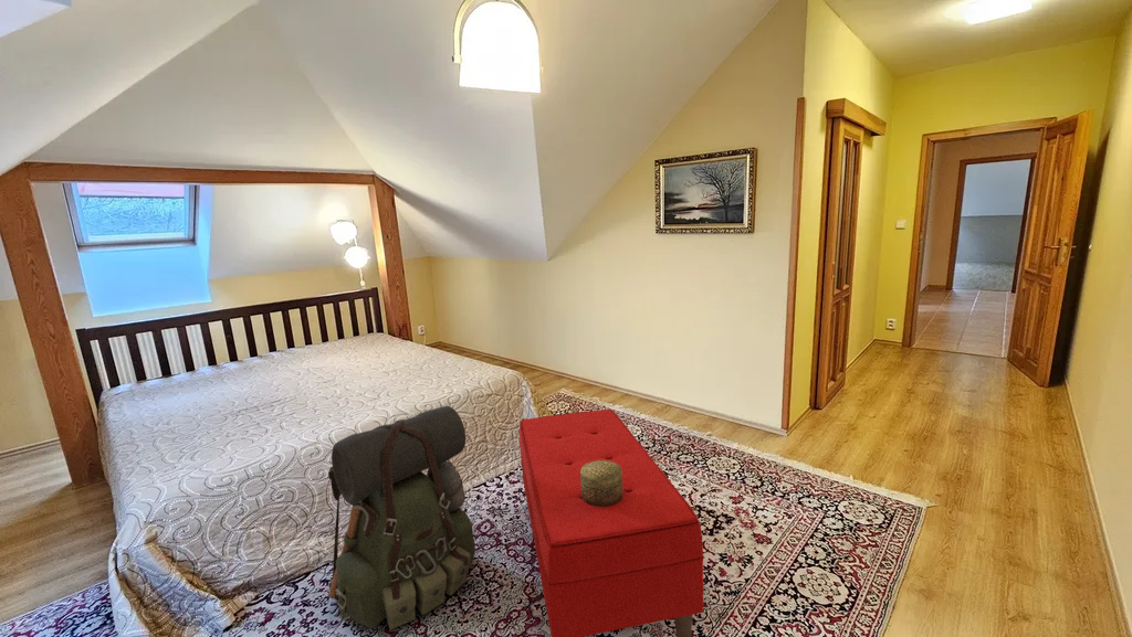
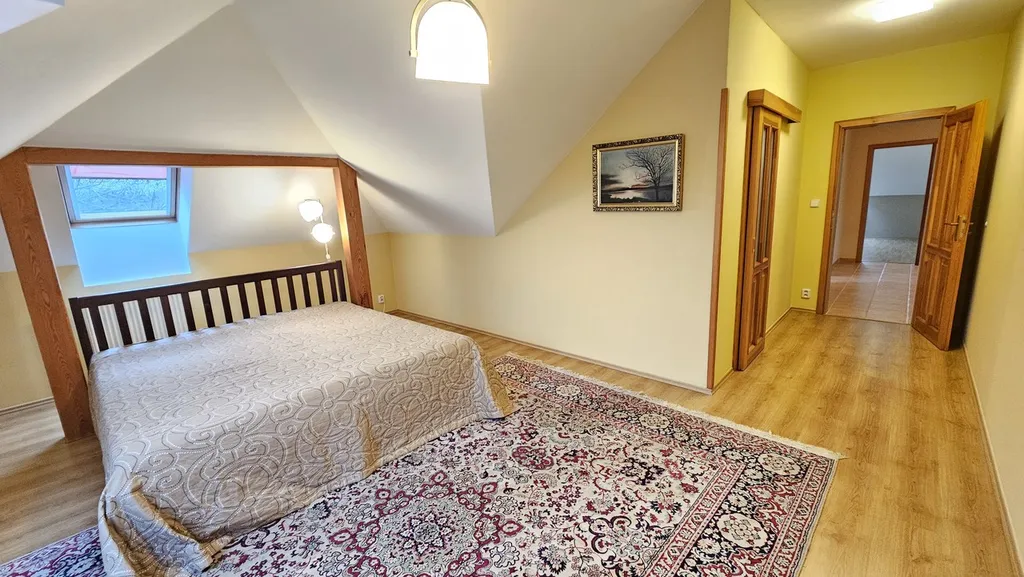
- decorative box (601, 480)
- backpack (395, 500)
- bench (591, 511)
